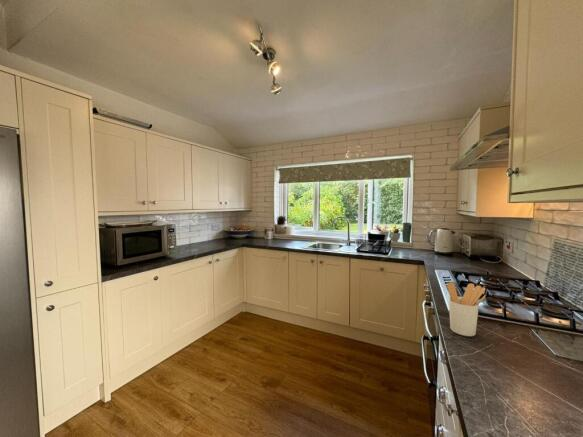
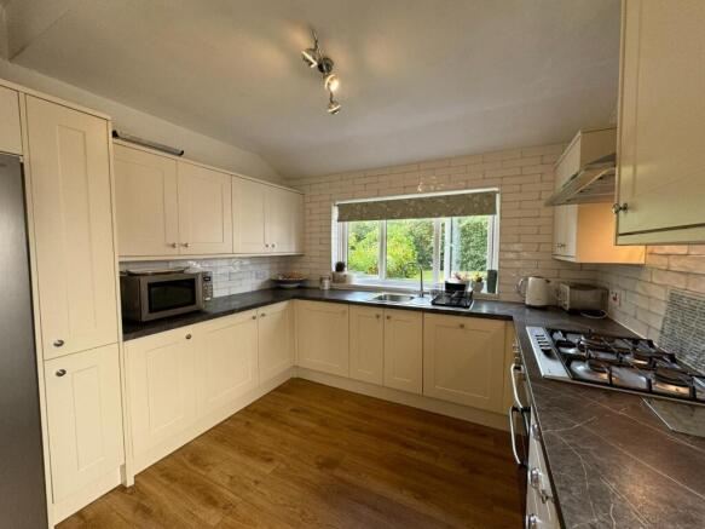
- utensil holder (467, 307)
